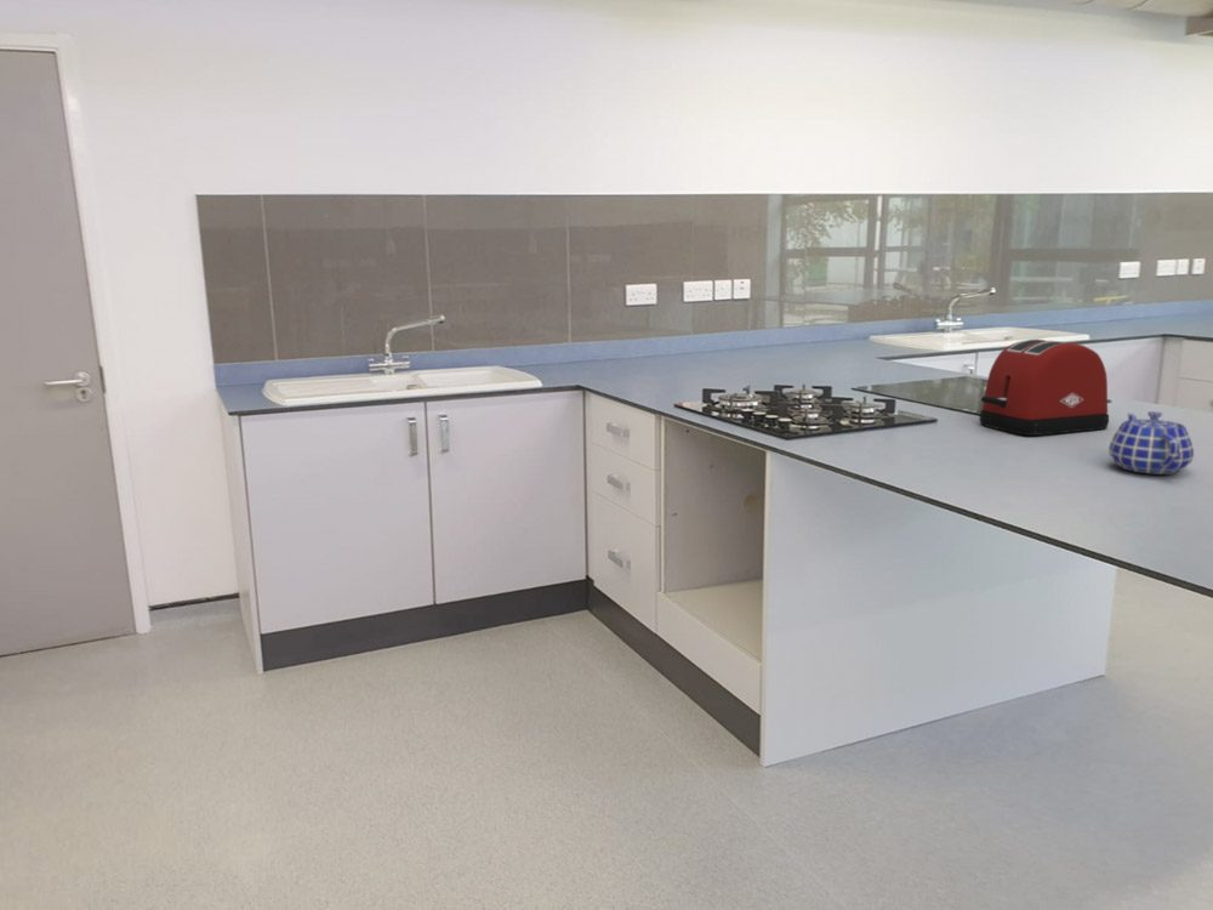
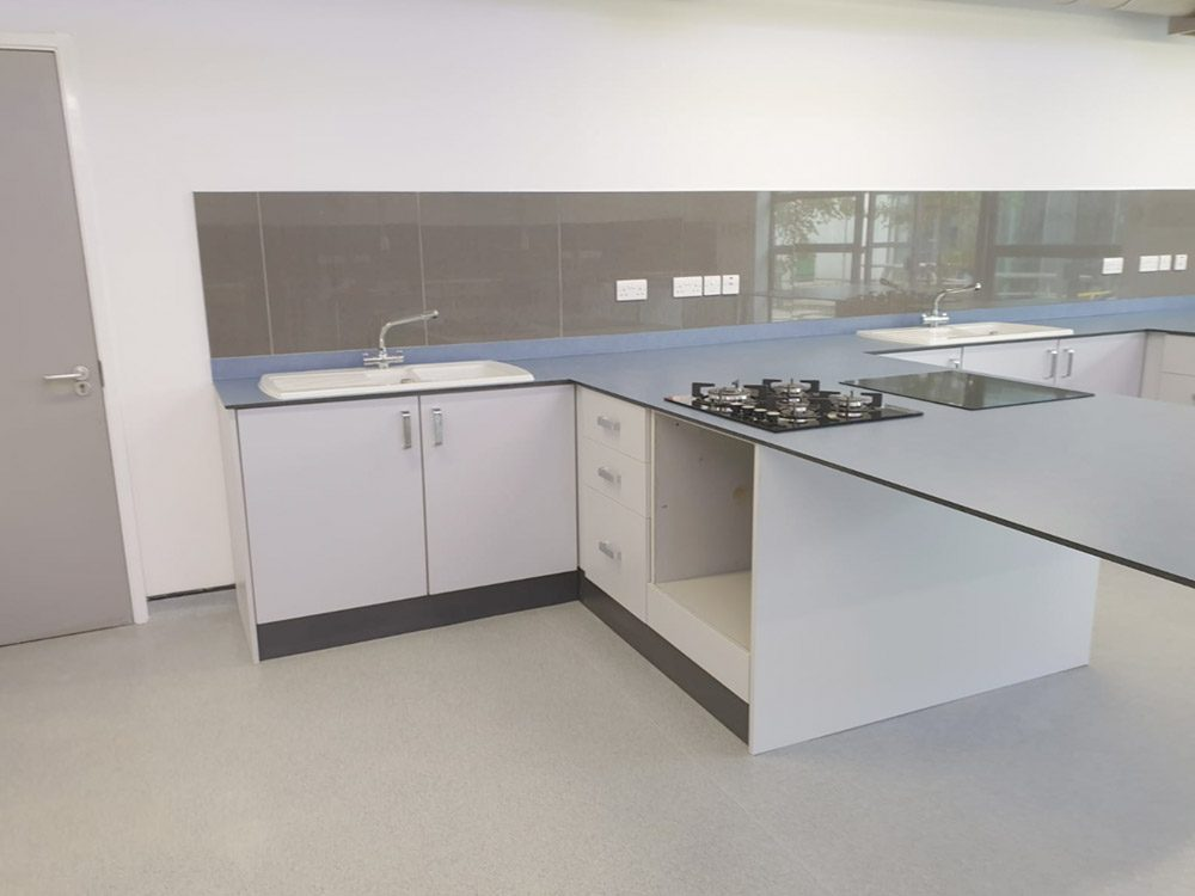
- teapot (1150, 439)
- toaster (1046, 383)
